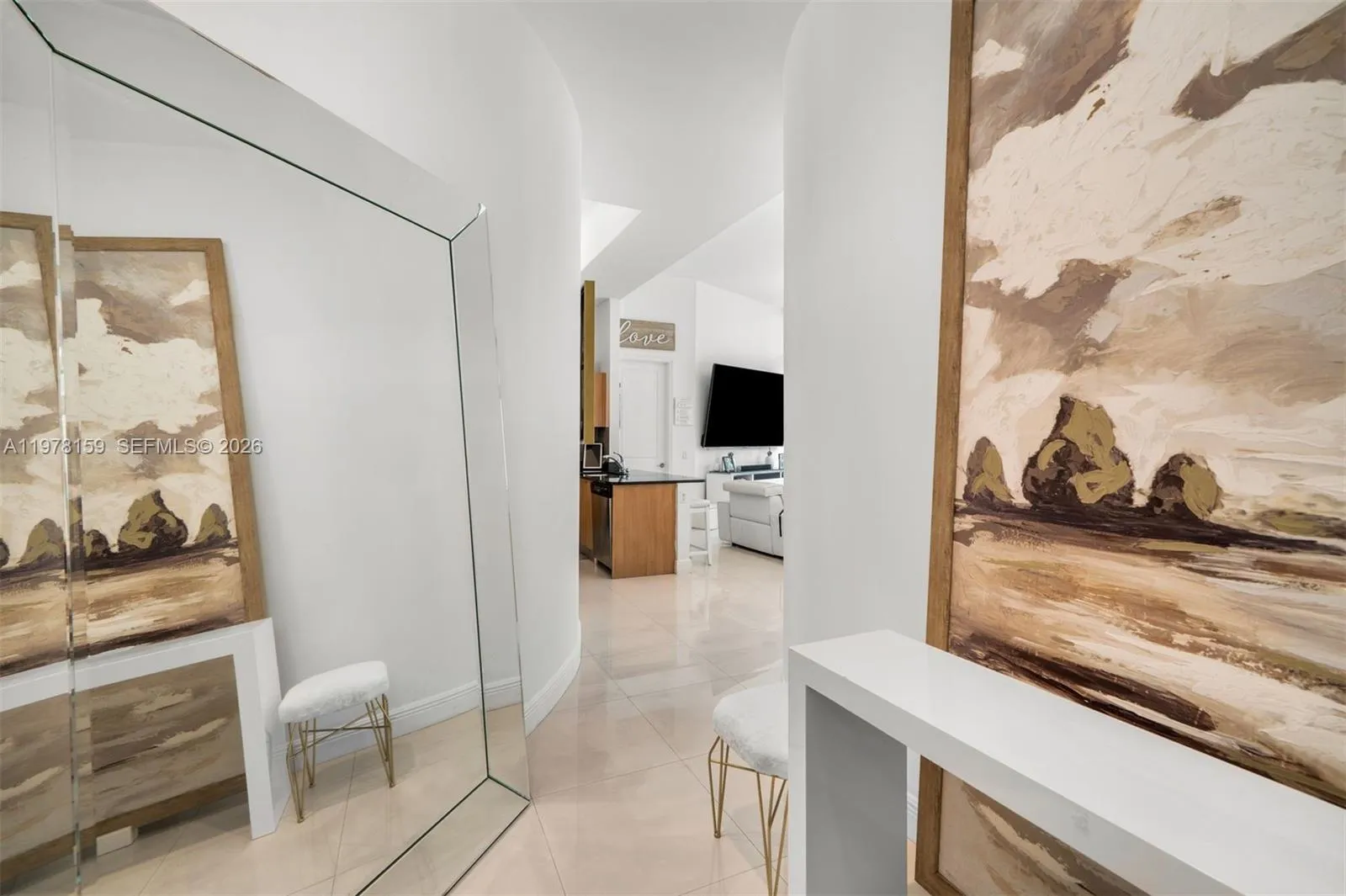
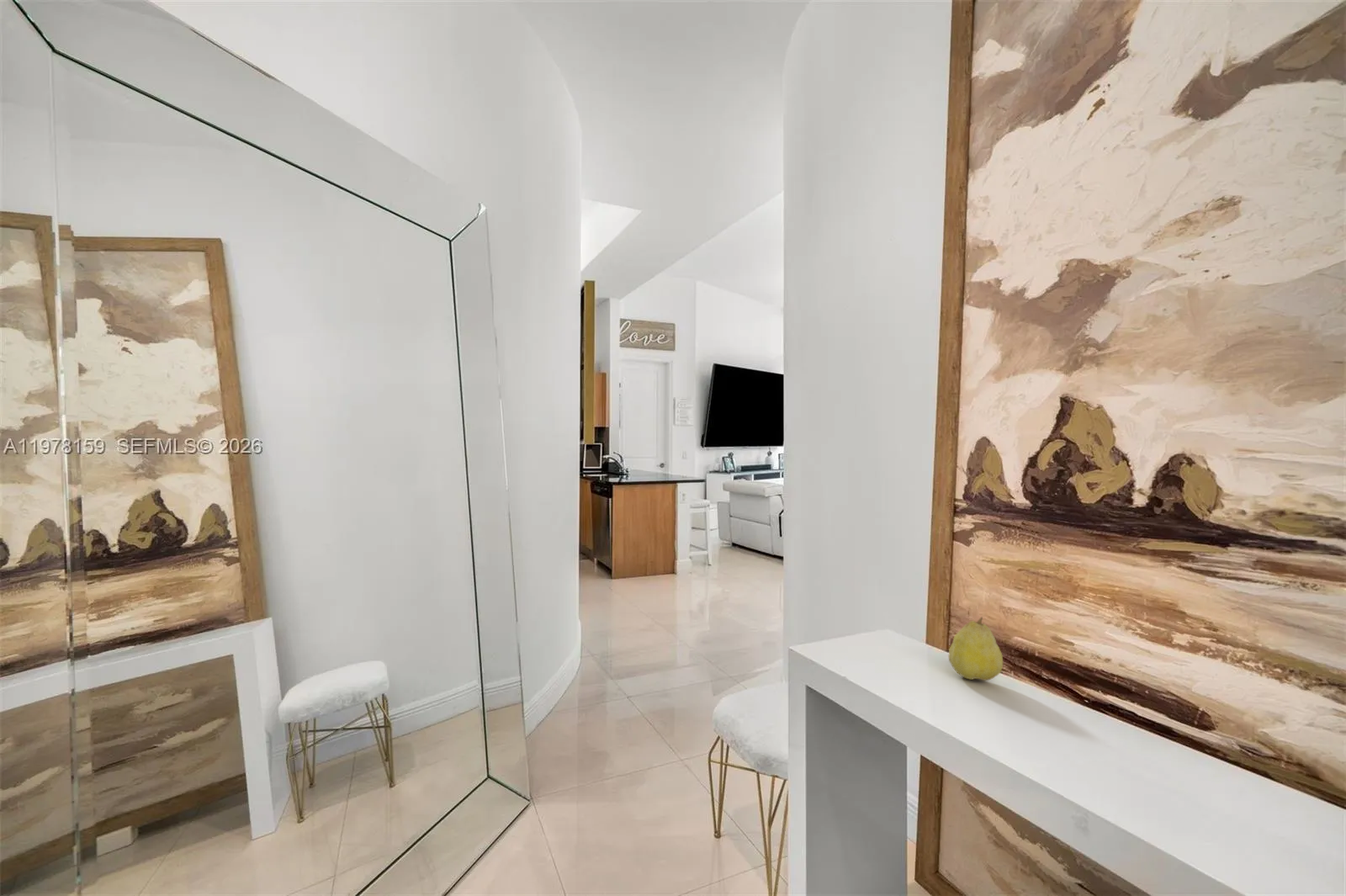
+ fruit (975, 648)
